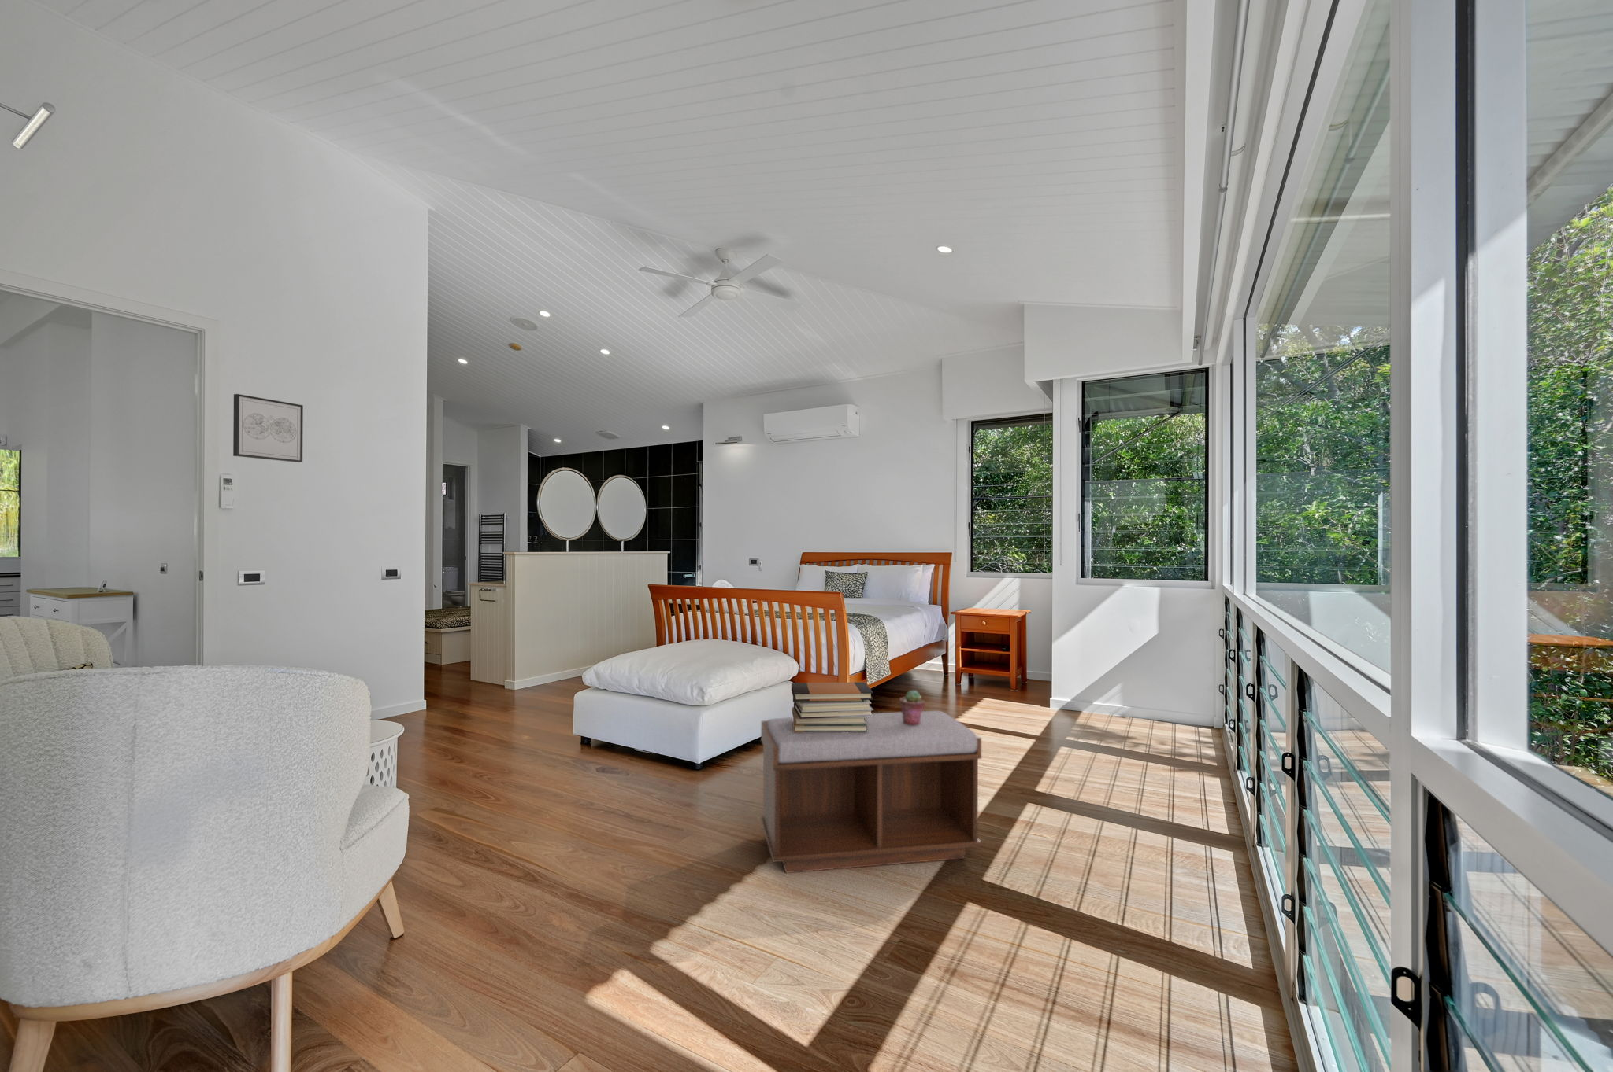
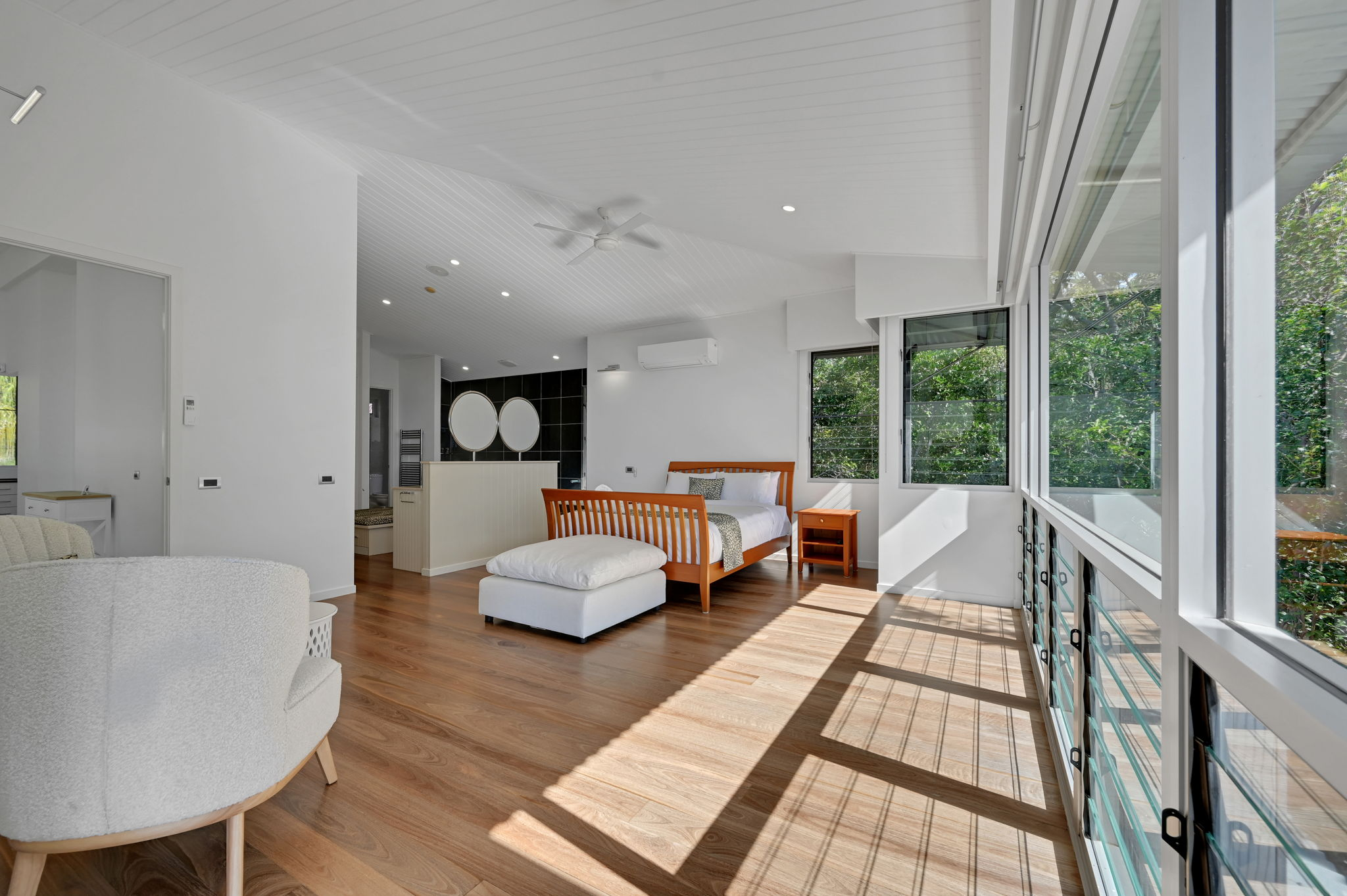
- book stack (831, 706)
- bench (866, 784)
- wall art (269, 430)
- potted succulent (912, 706)
